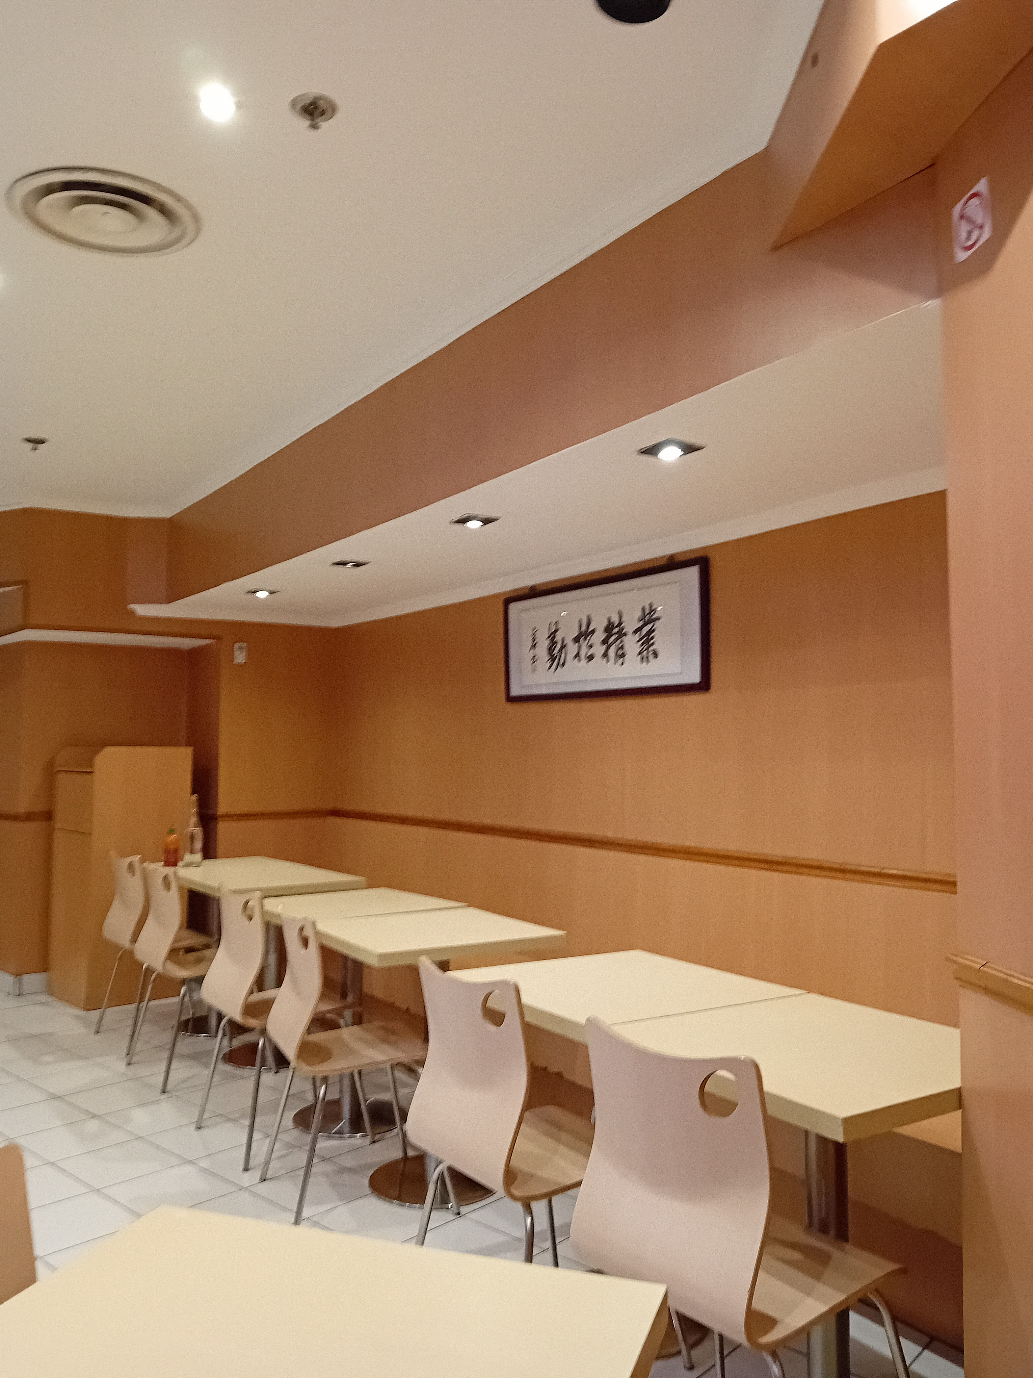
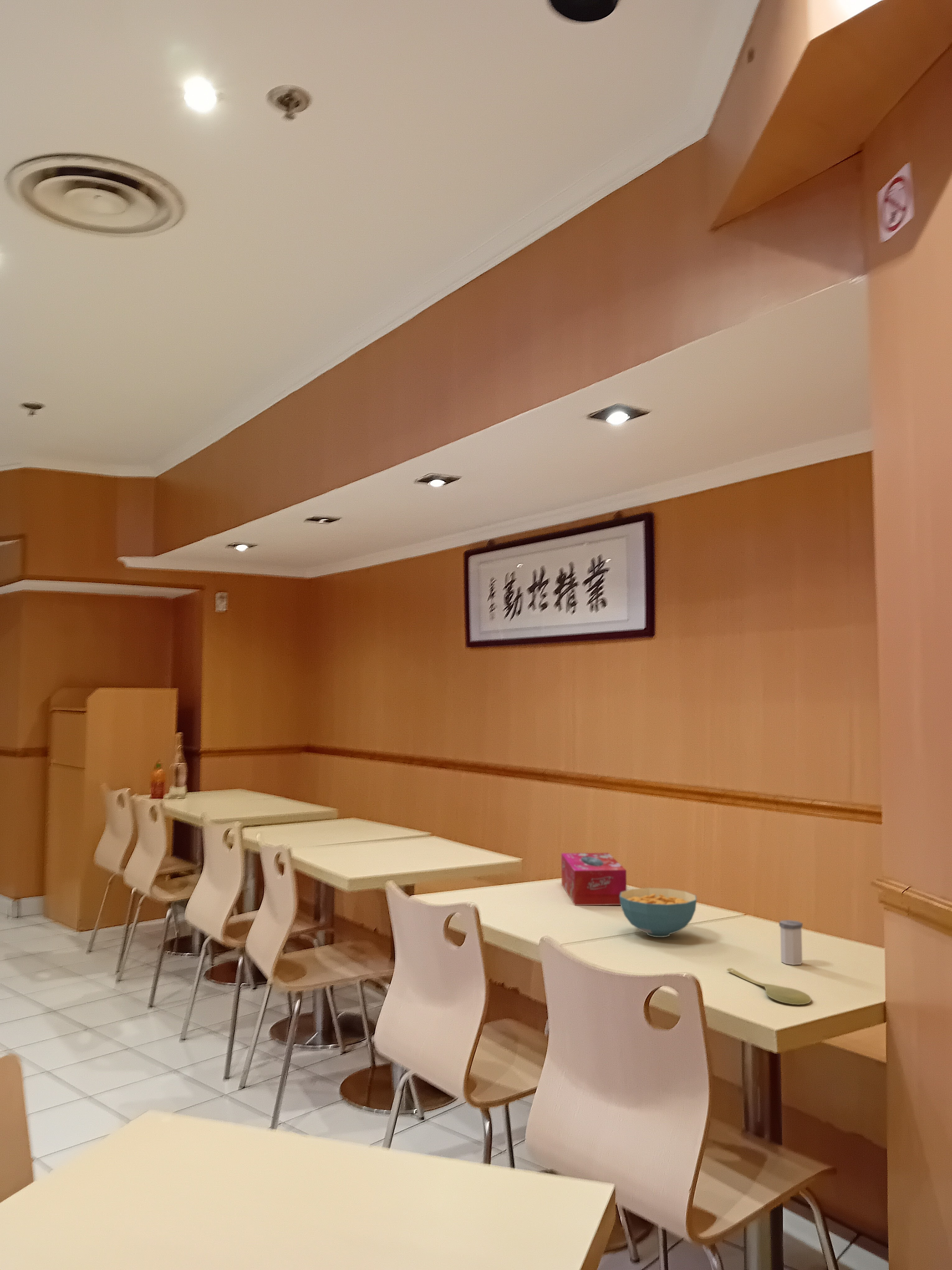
+ spoon (764, 984)
+ salt shaker (791, 942)
+ tissue box (592, 877)
+ cereal bowl (658, 915)
